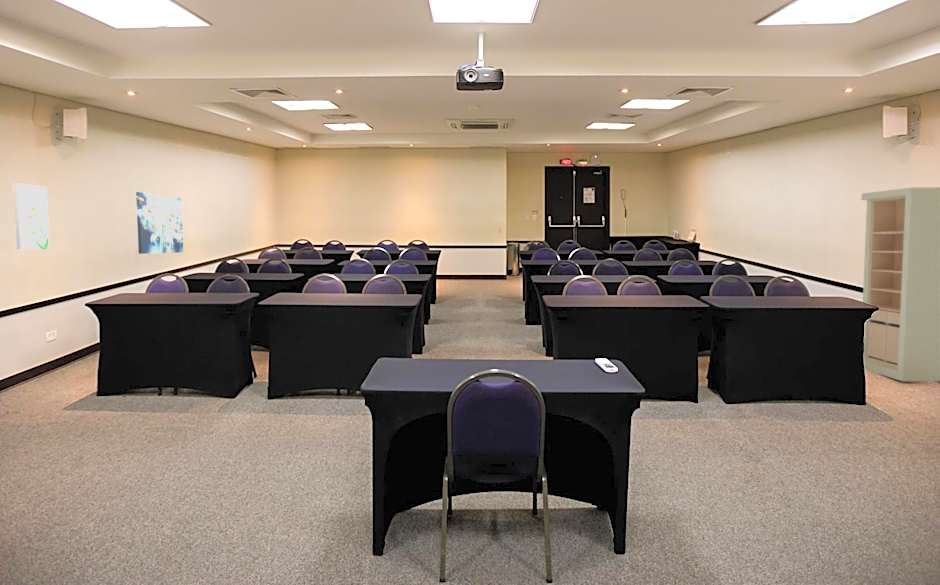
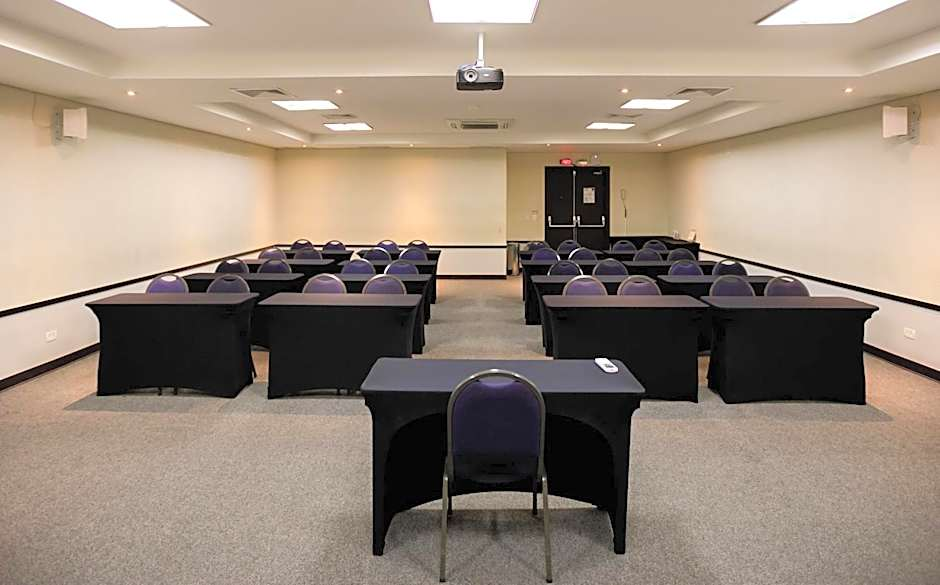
- storage cabinet (900, 282)
- wall art (32, 217)
- wall art (161, 224)
